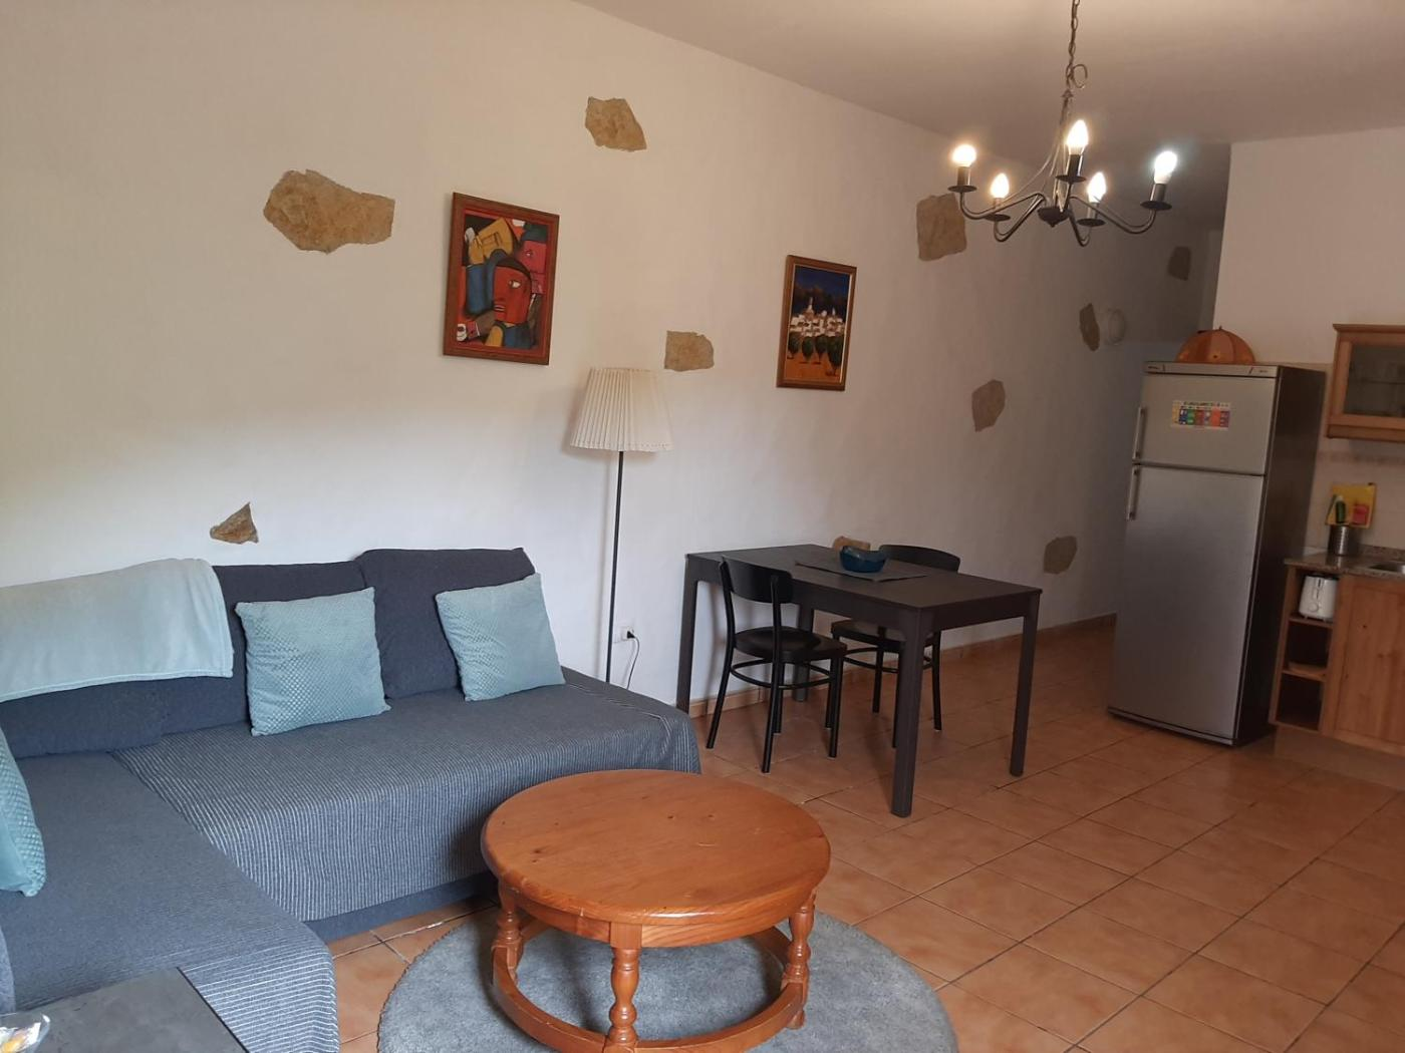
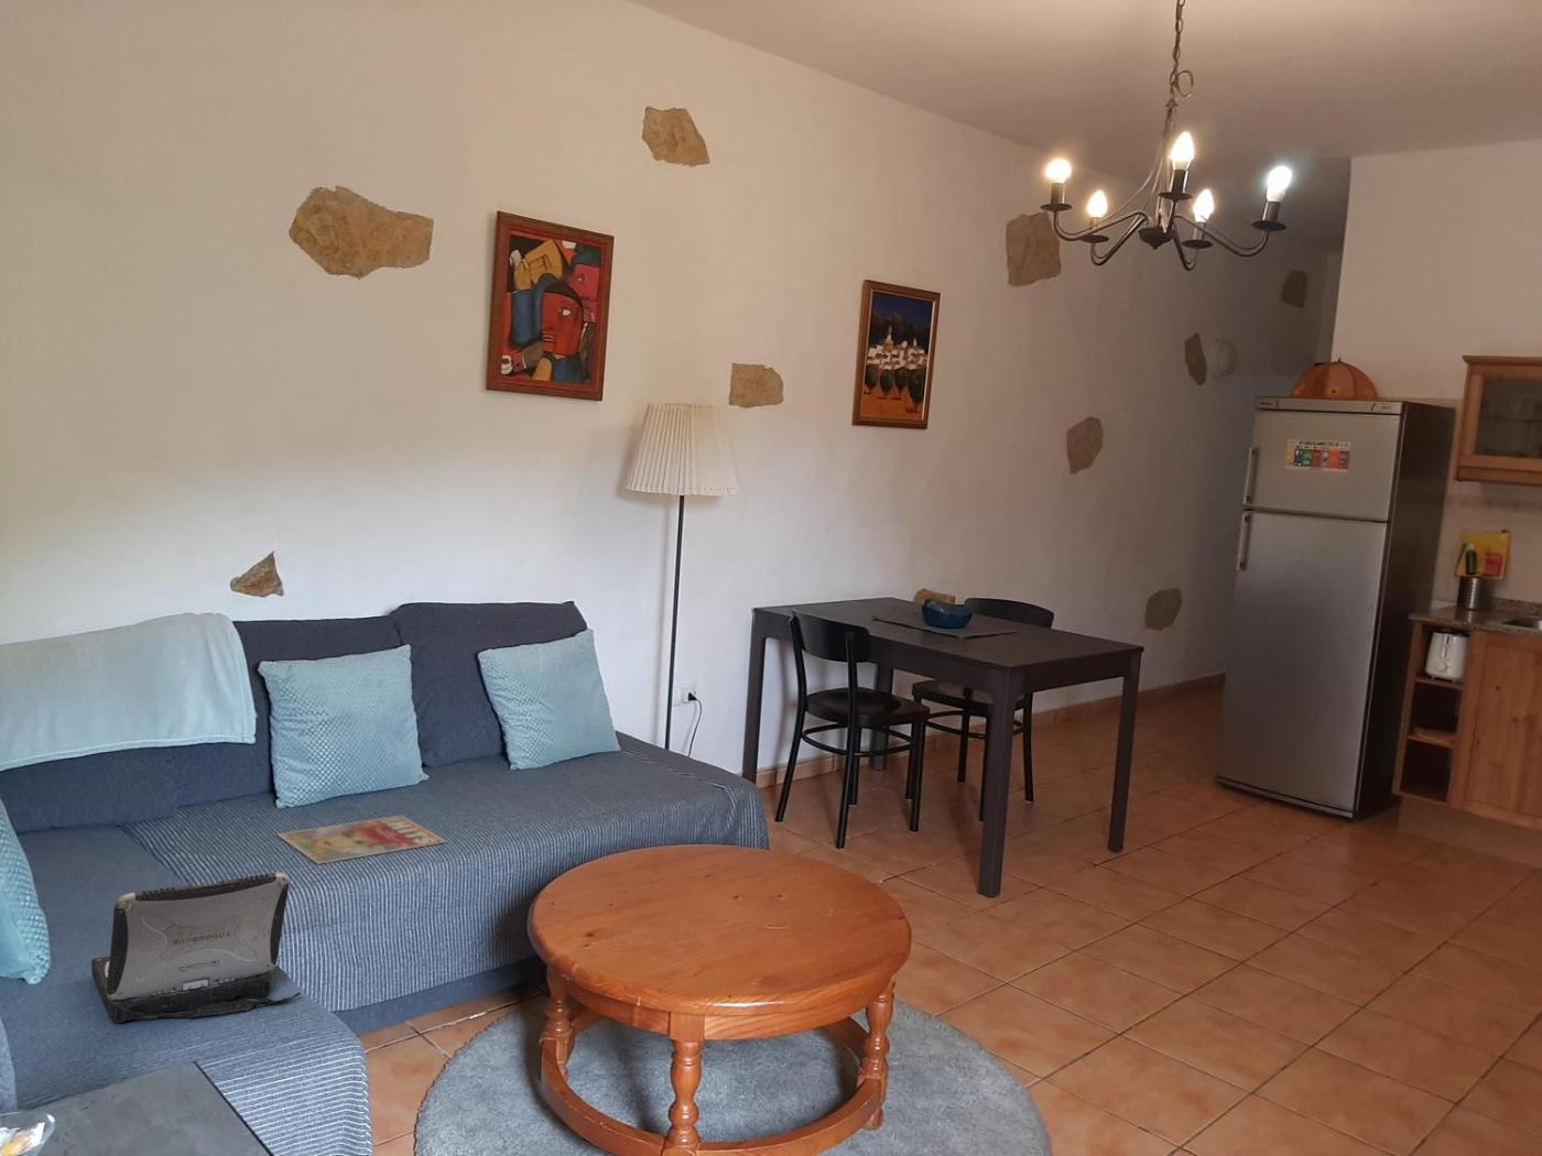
+ laptop (191, 926)
+ magazine (362, 838)
